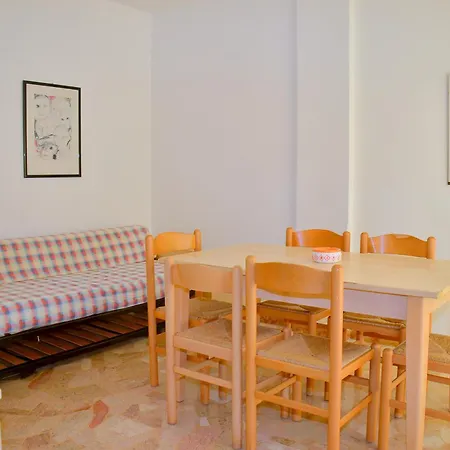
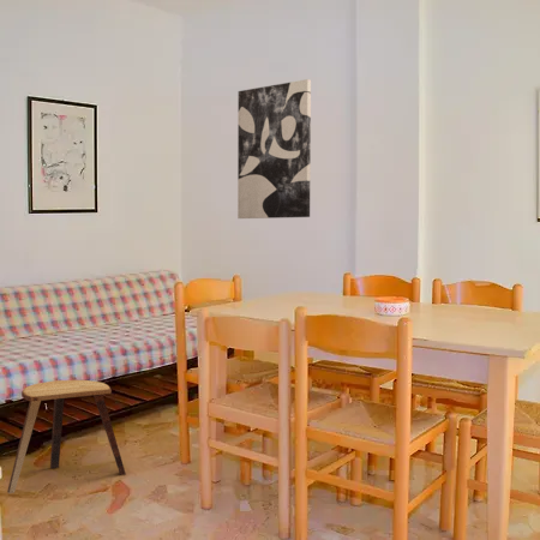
+ stool (60, 432)
+ wall art (272, 151)
